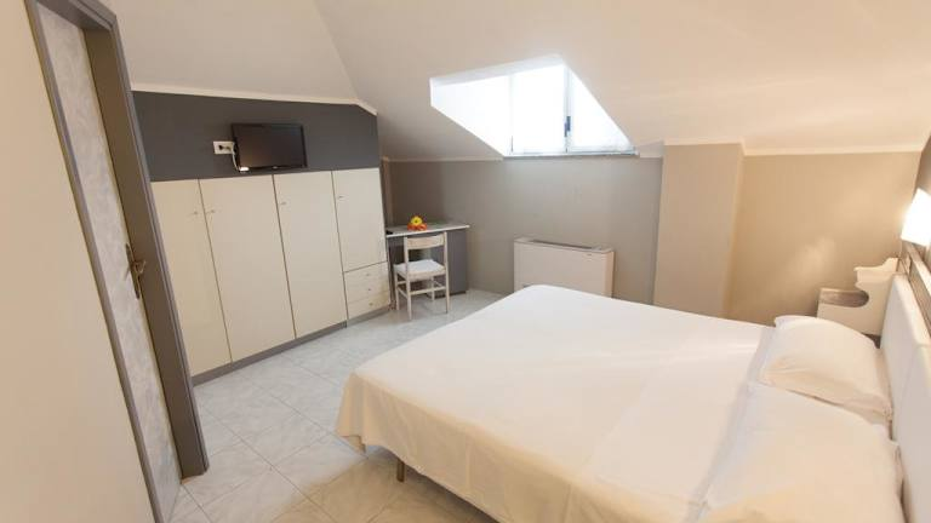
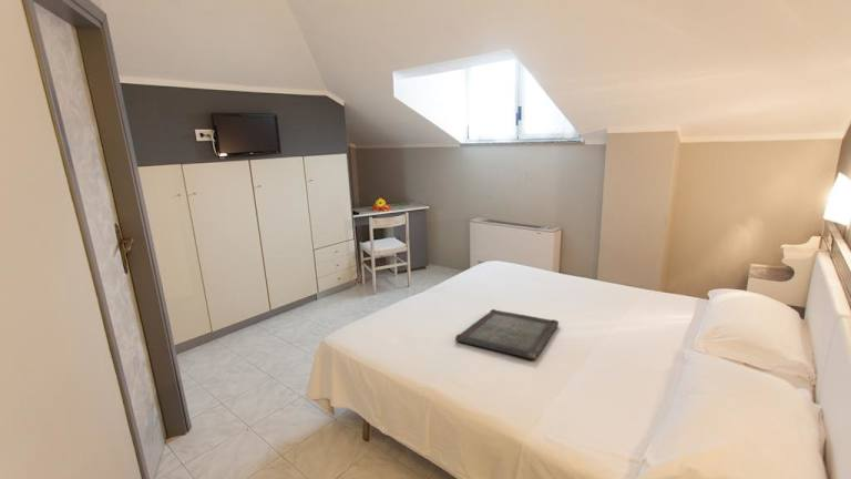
+ serving tray (510, 330)
